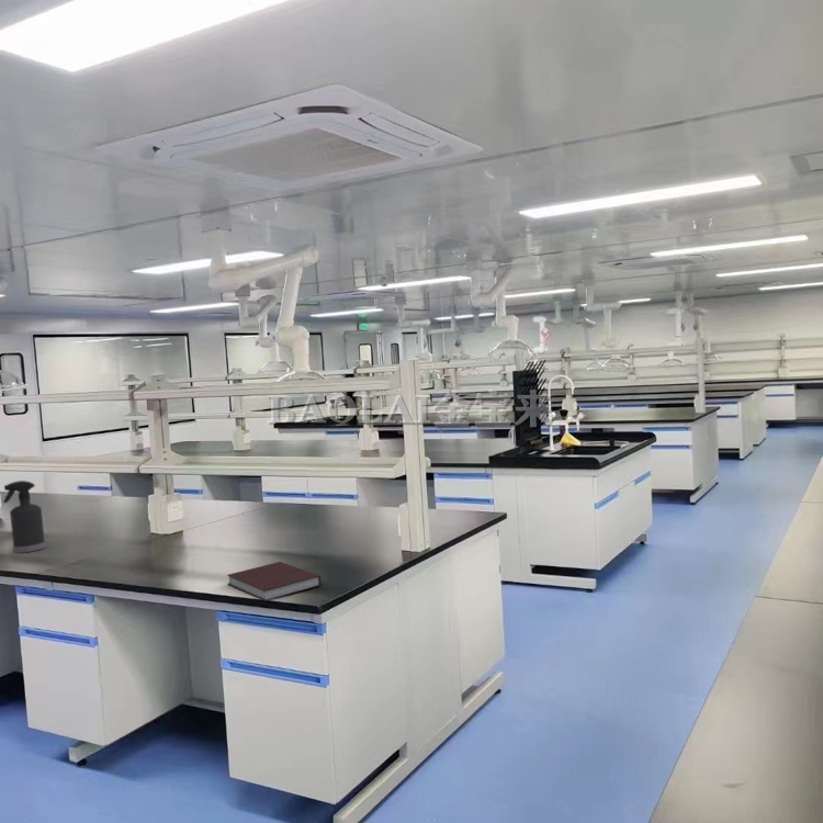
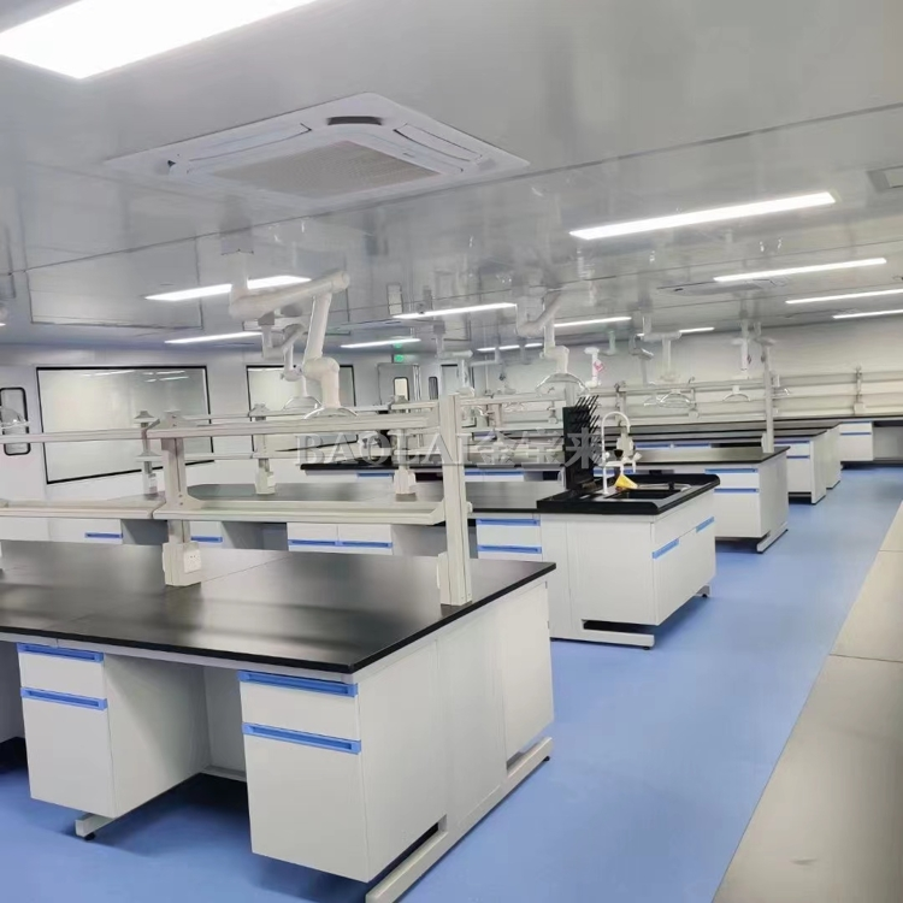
- spray bottle (25, 515)
- notebook (273, 579)
